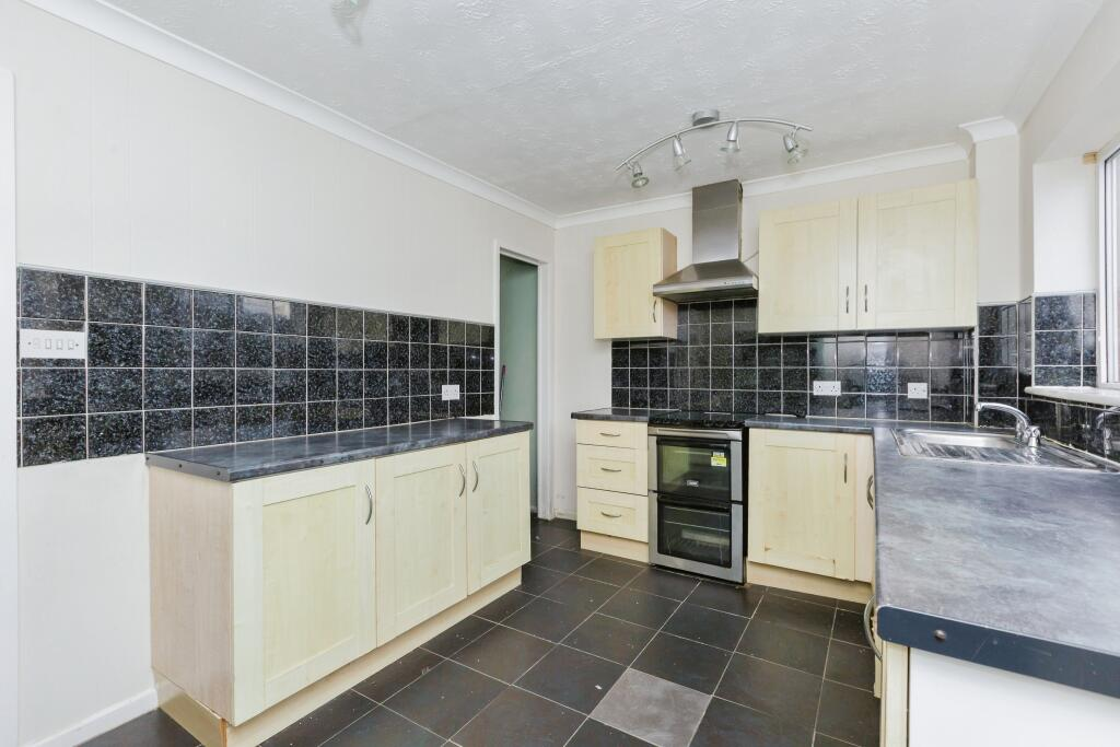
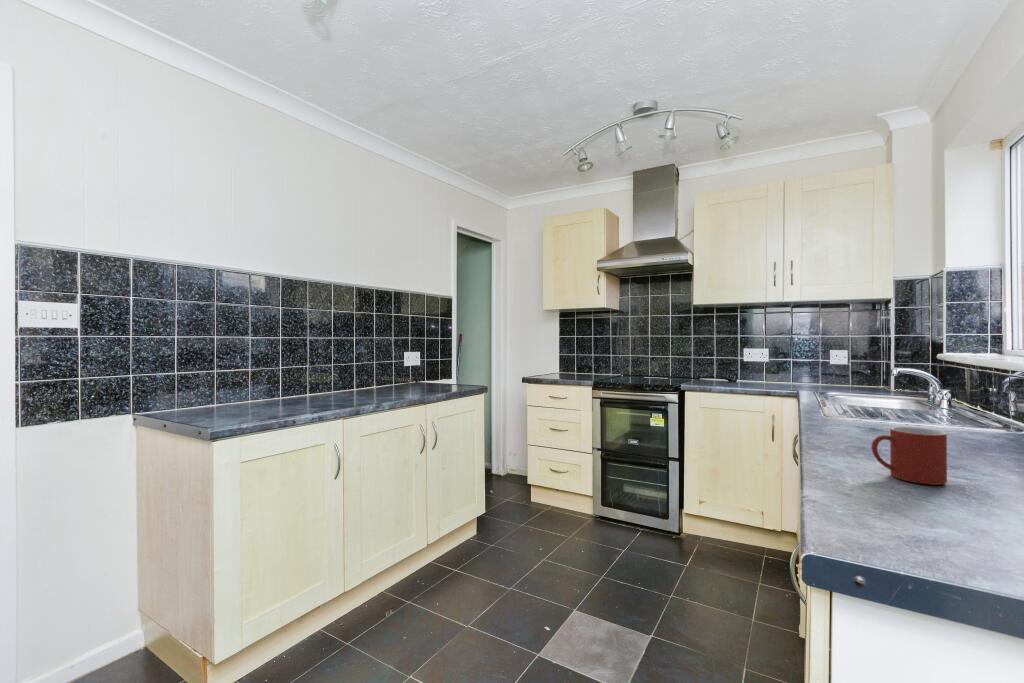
+ mug (908, 454)
